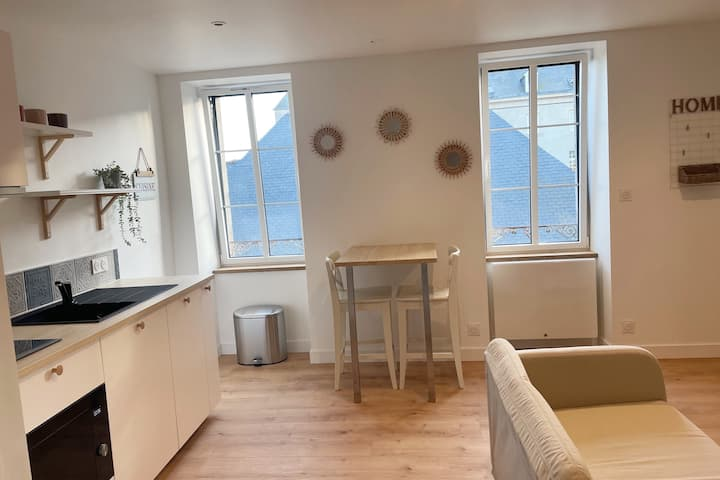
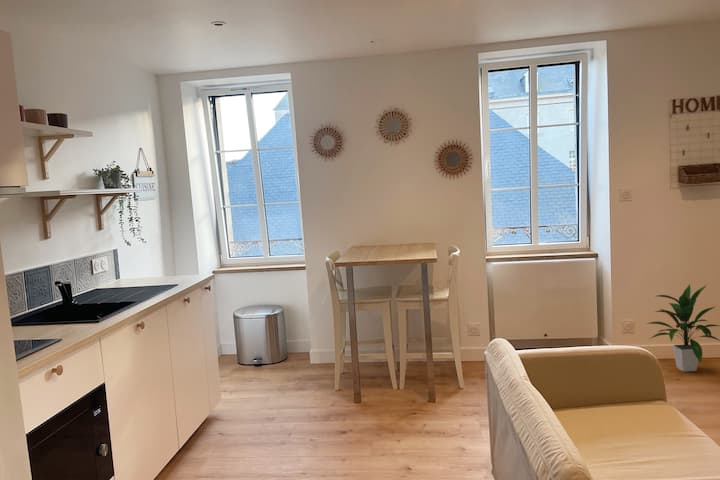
+ indoor plant (685, 327)
